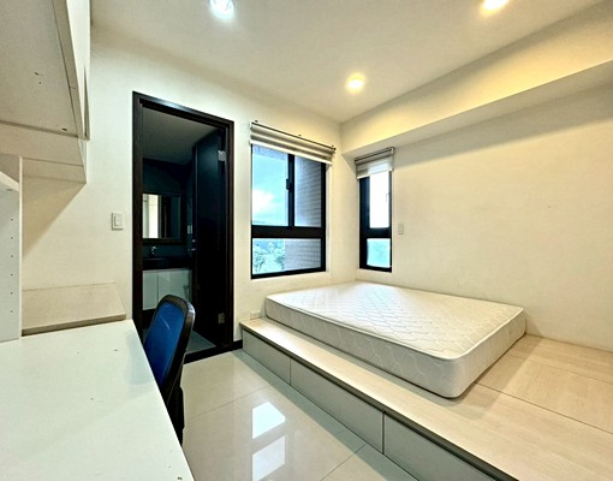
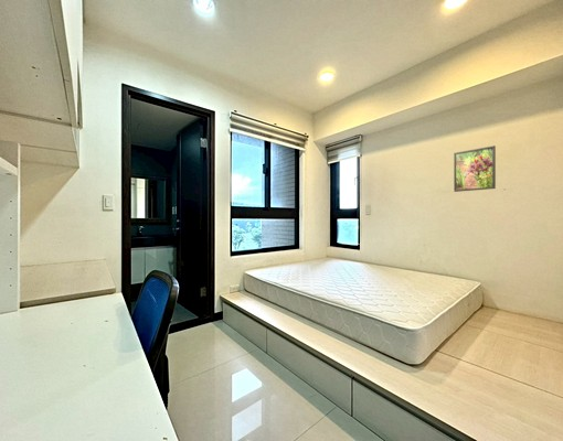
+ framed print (474, 170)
